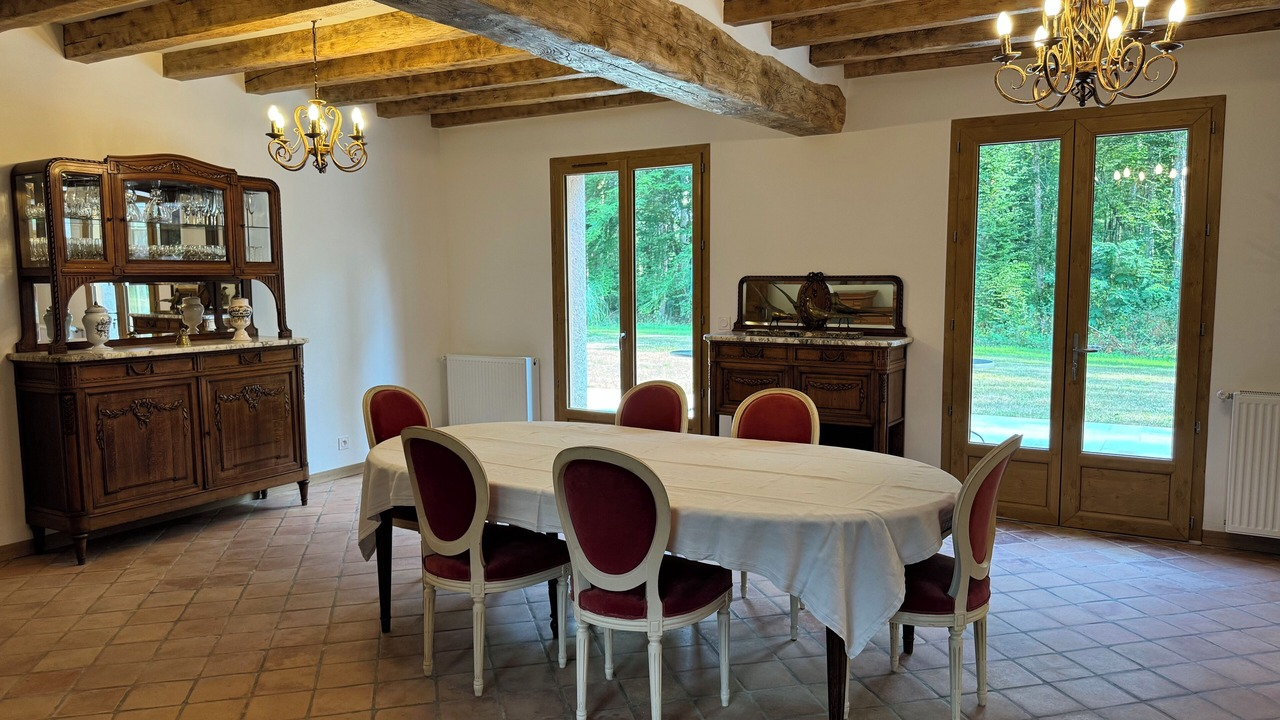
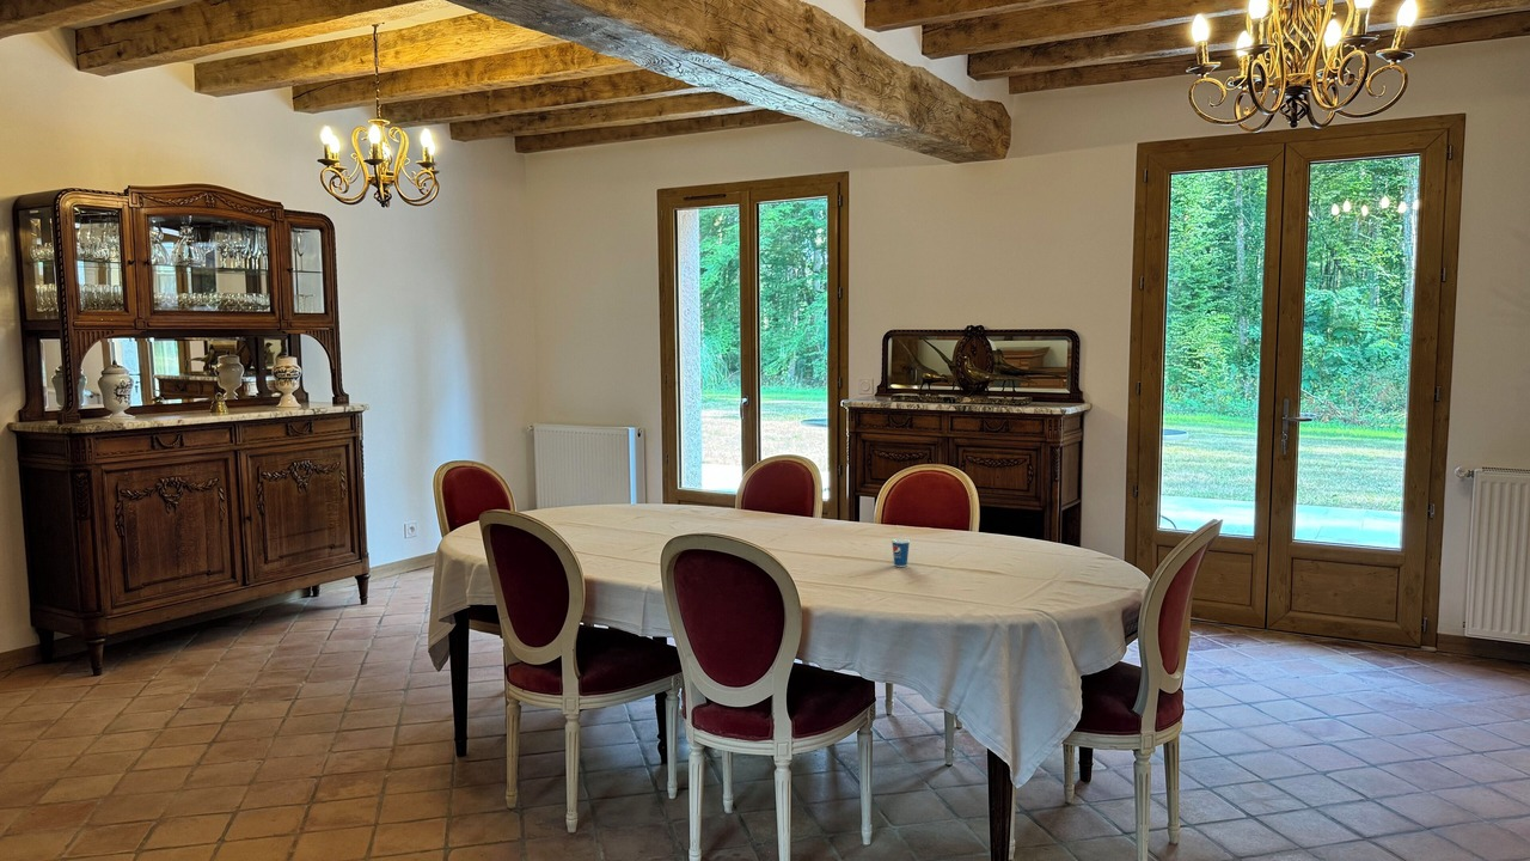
+ cup (900, 545)
